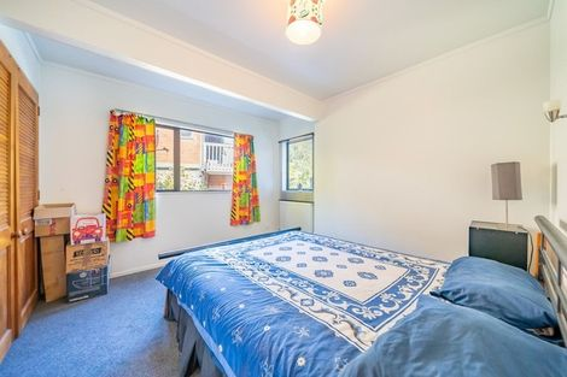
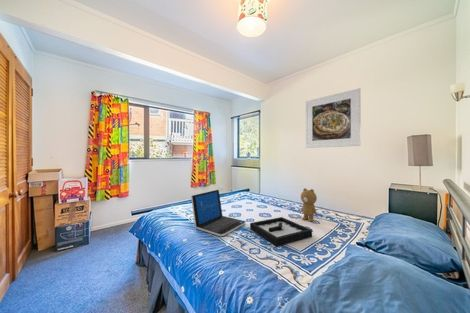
+ teddy bear (308, 204)
+ decorative tray (279, 229)
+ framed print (330, 121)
+ laptop (219, 209)
